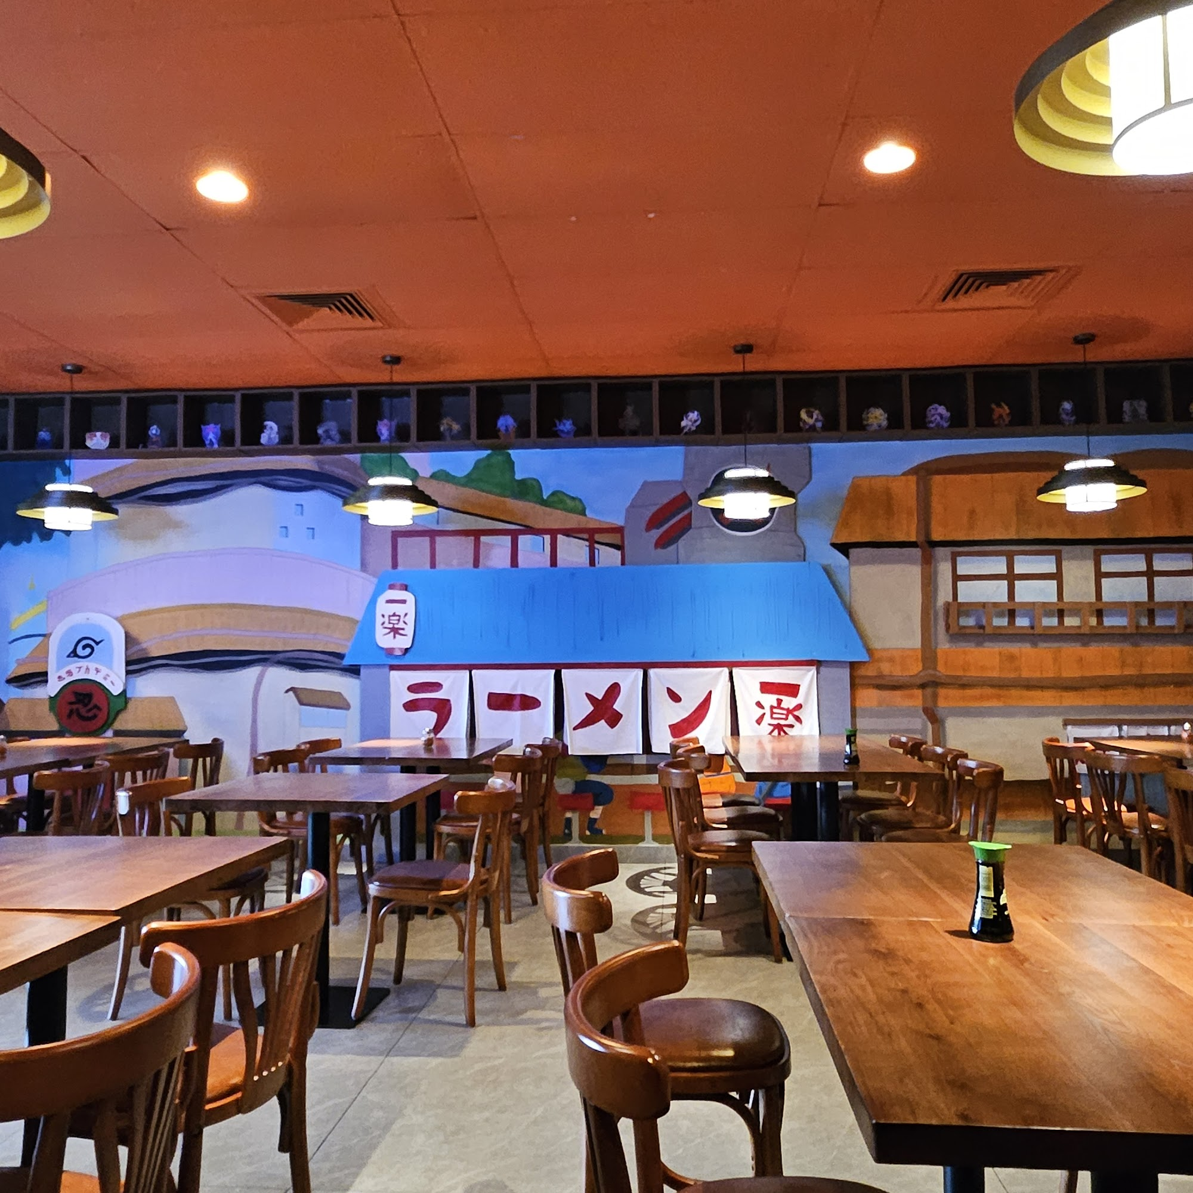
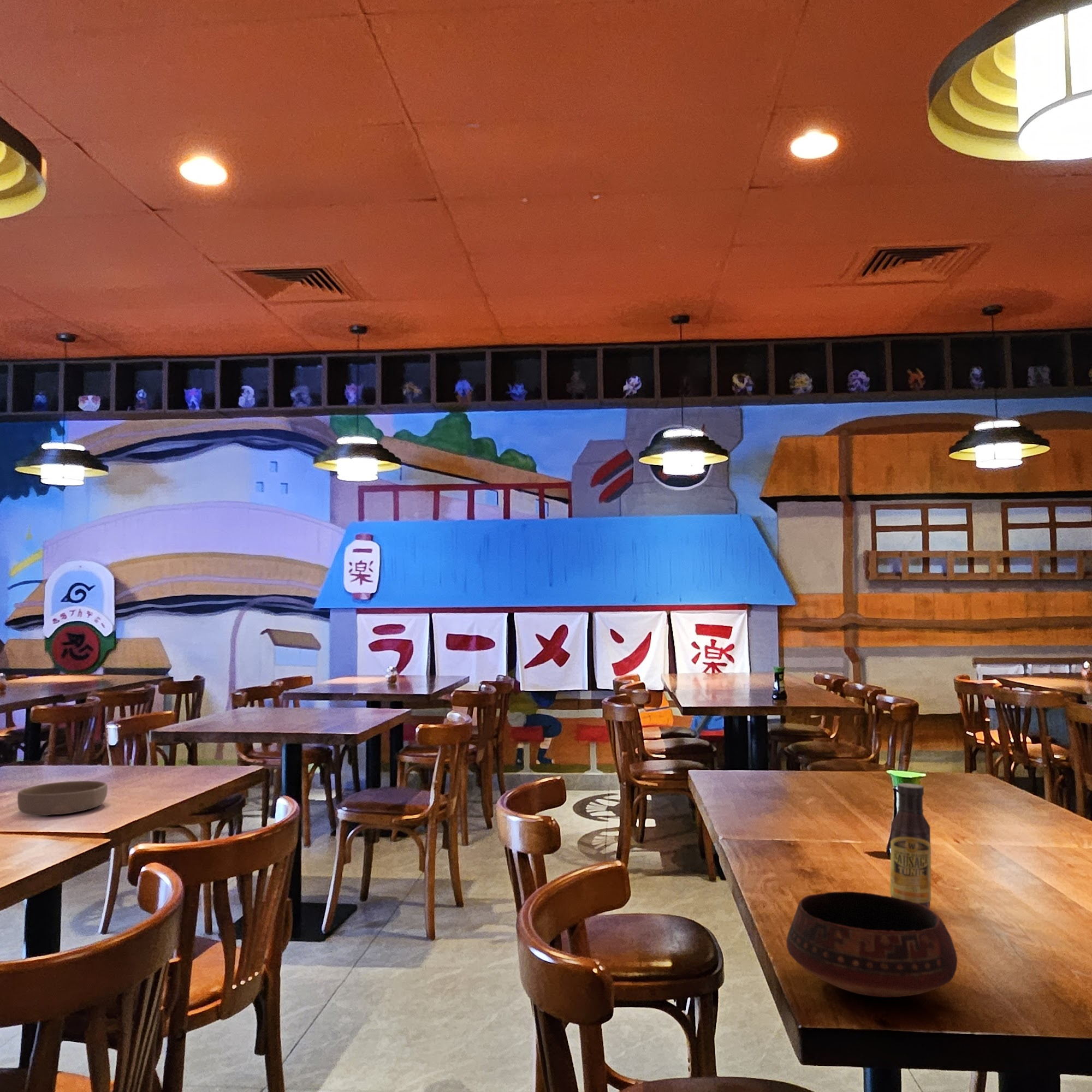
+ bowl (63, 797)
+ sauce bottle (910, 846)
+ bowl (869, 947)
